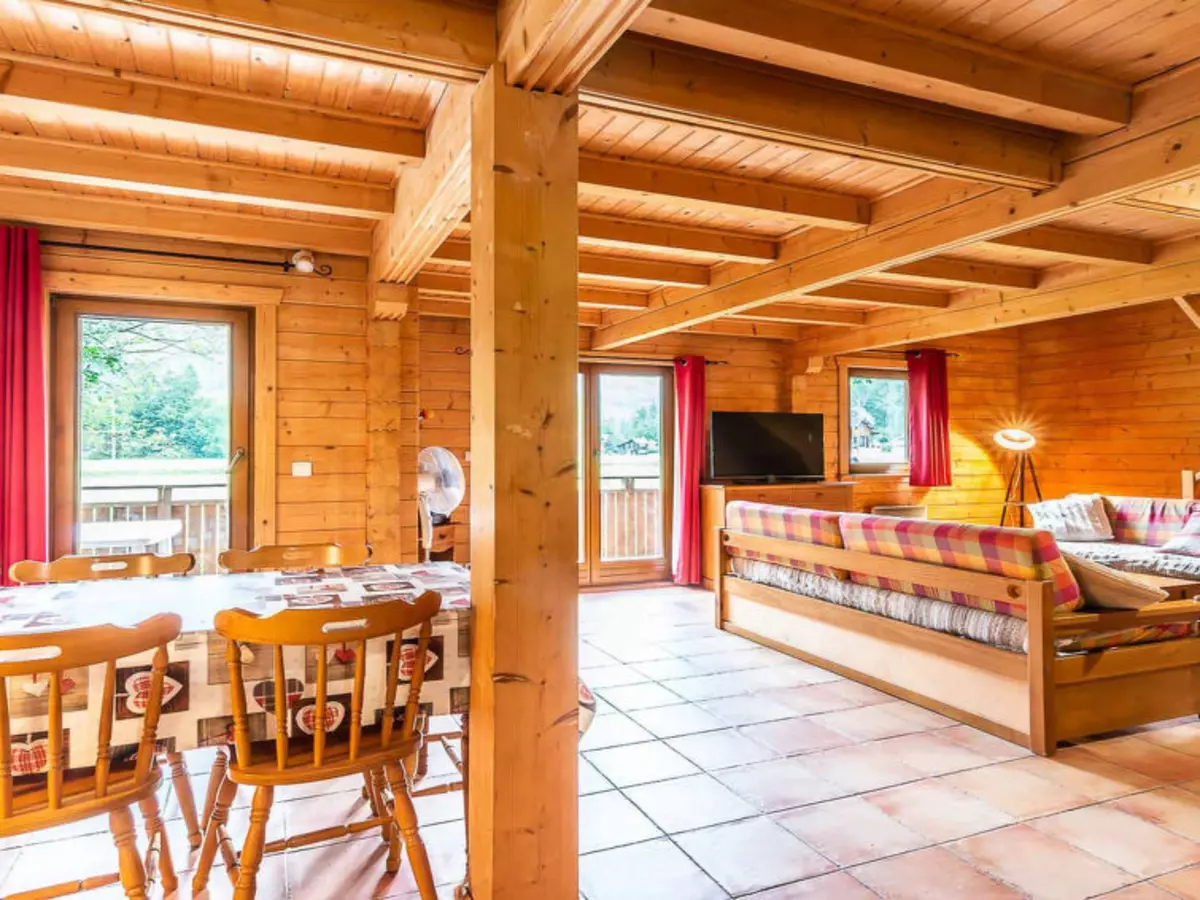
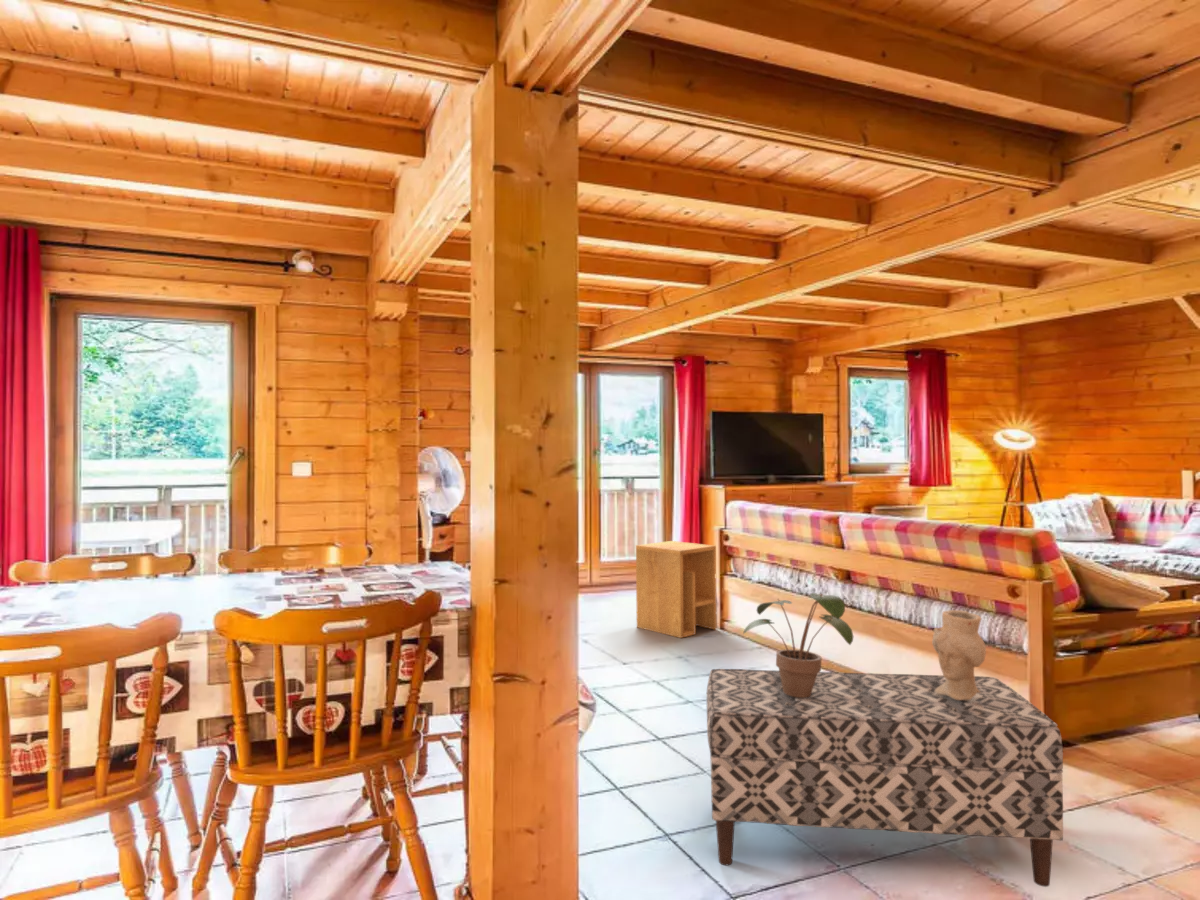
+ bench (864, 766)
+ potted plant (793, 641)
+ side table (676, 586)
+ decorative vase (956, 654)
